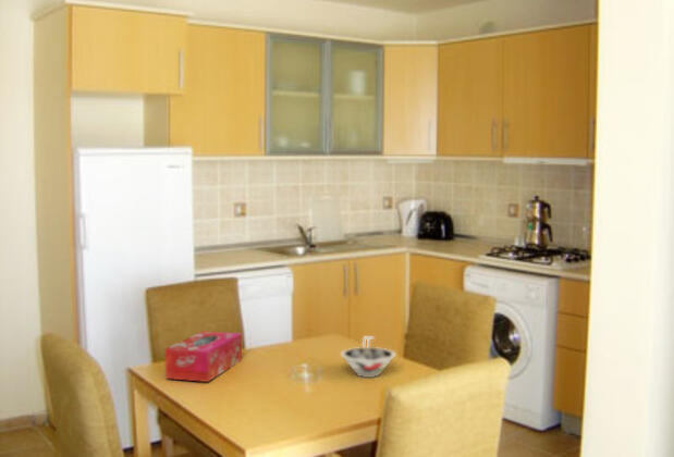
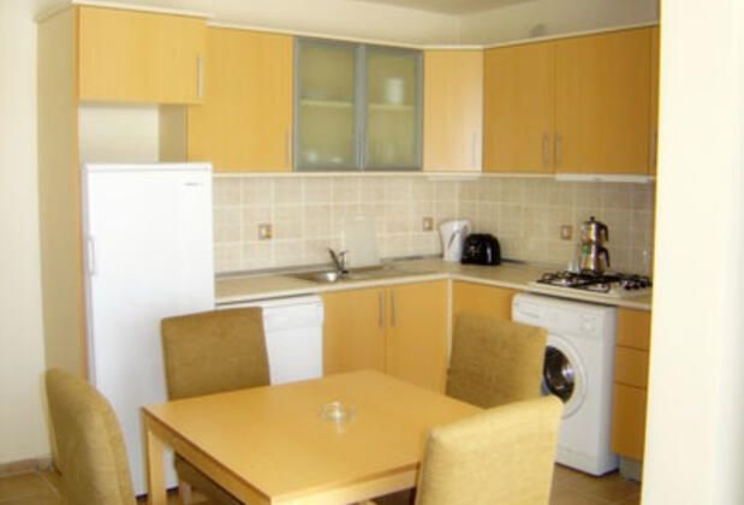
- bowl (367, 358)
- tissue box (205, 355)
